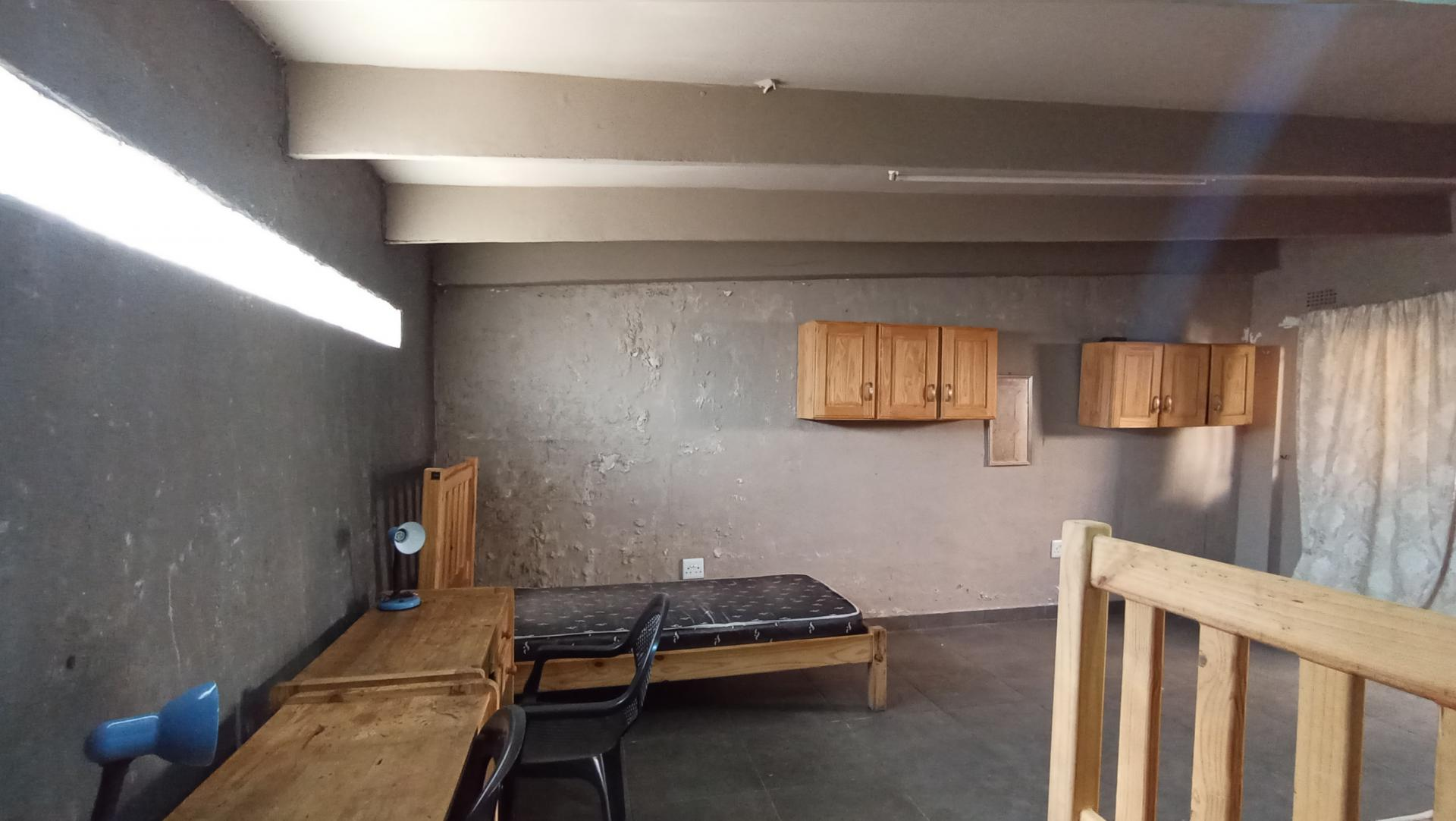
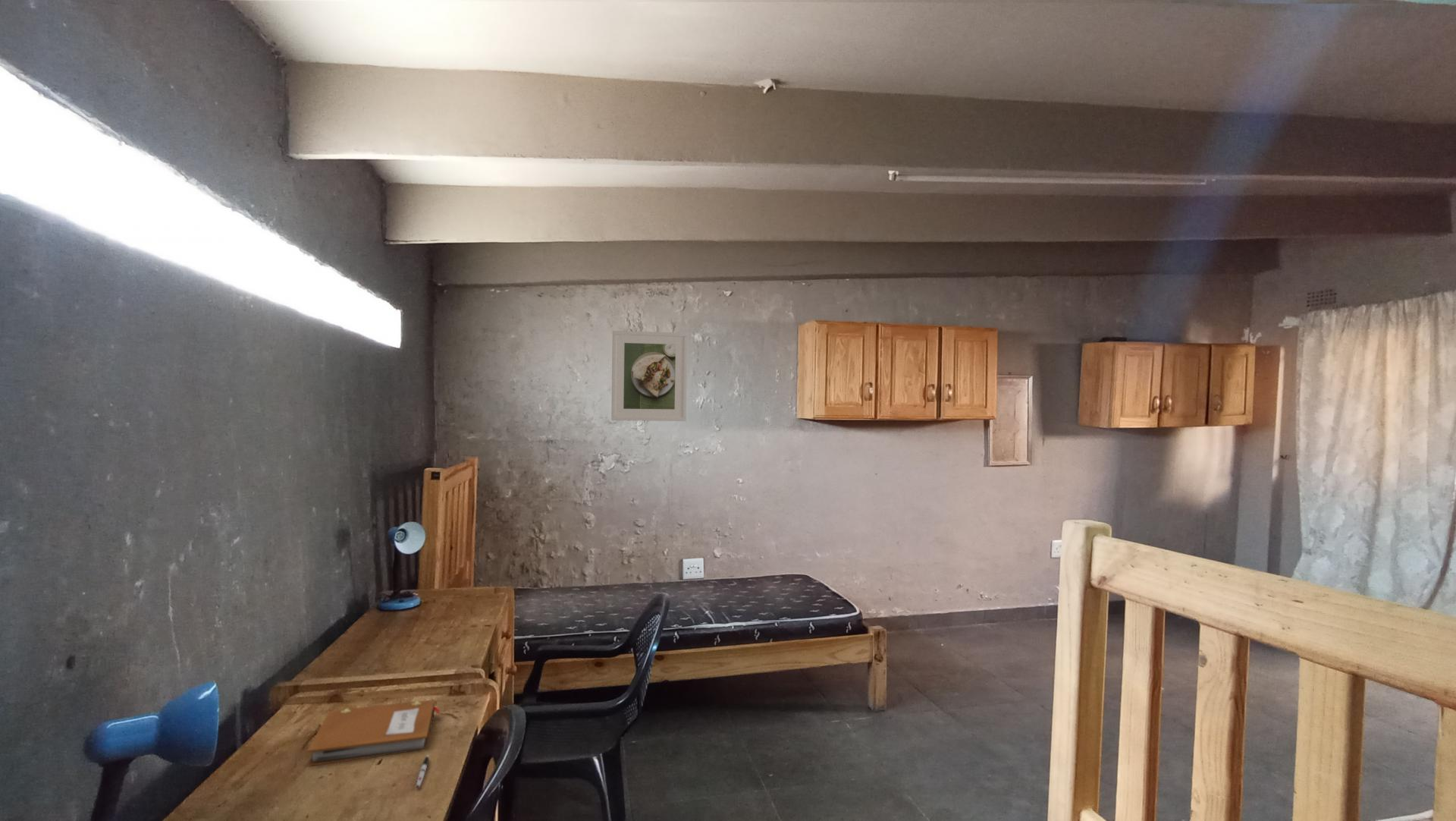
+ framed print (649, 376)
+ pen (422, 769)
+ notebook (379, 728)
